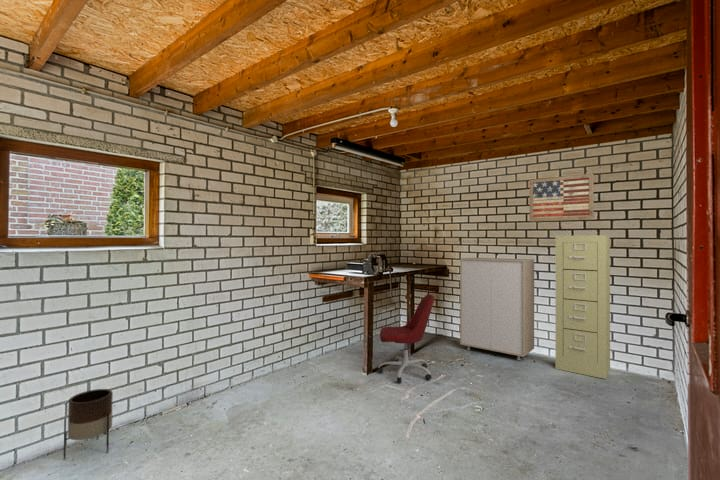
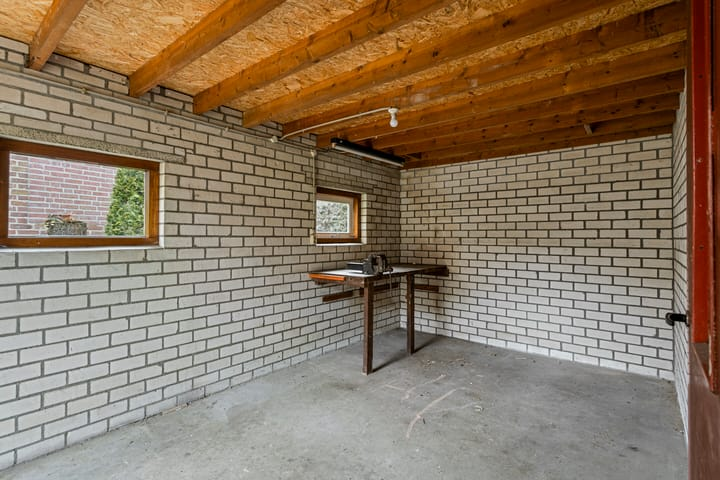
- planter (89, 423)
- filing cabinet (582, 302)
- wall art (560, 198)
- storage cabinet (496, 305)
- office chair (405, 334)
